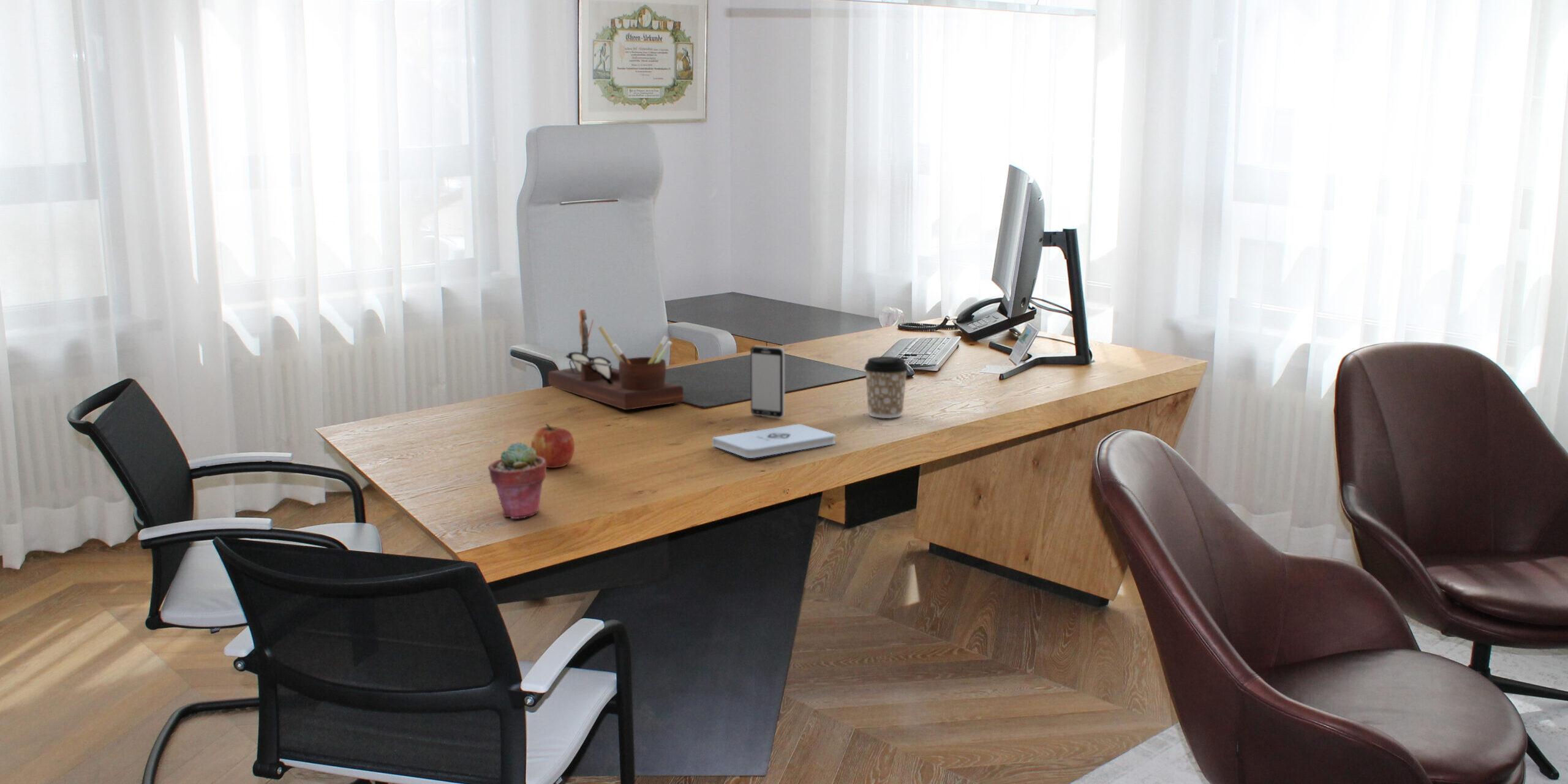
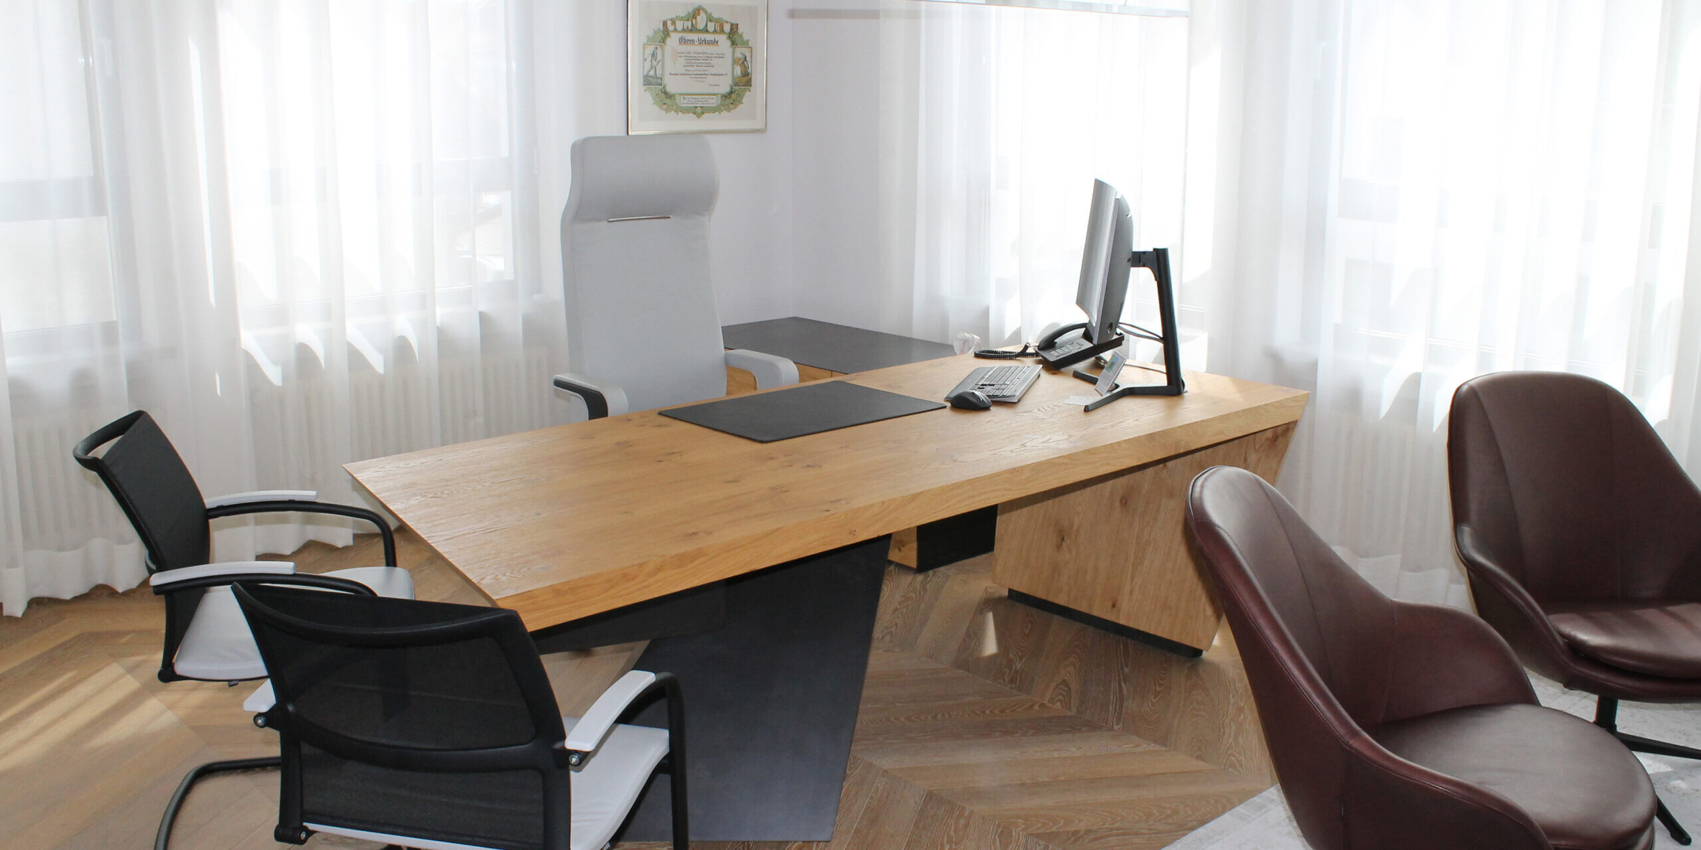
- notepad (775, 440)
- smartphone (768, 382)
- potted succulent (518, 477)
- desk organizer (615, 355)
- coffee cup (886, 387)
- apple (553, 444)
